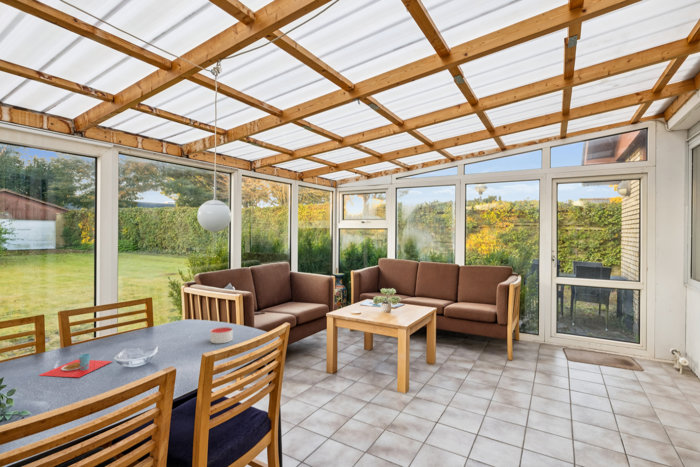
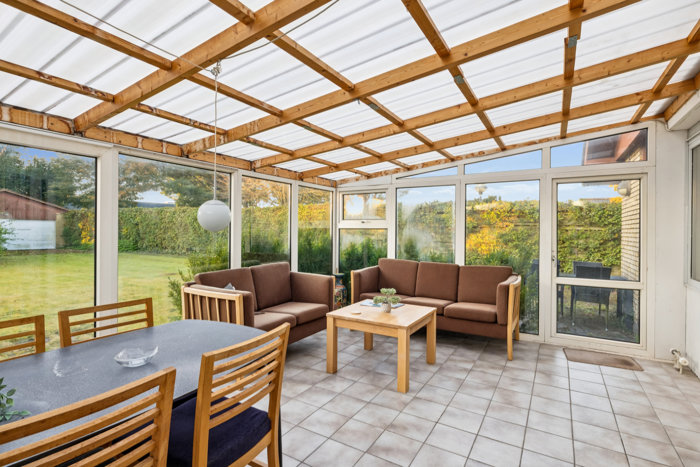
- candle (221, 334)
- placemat (77, 361)
